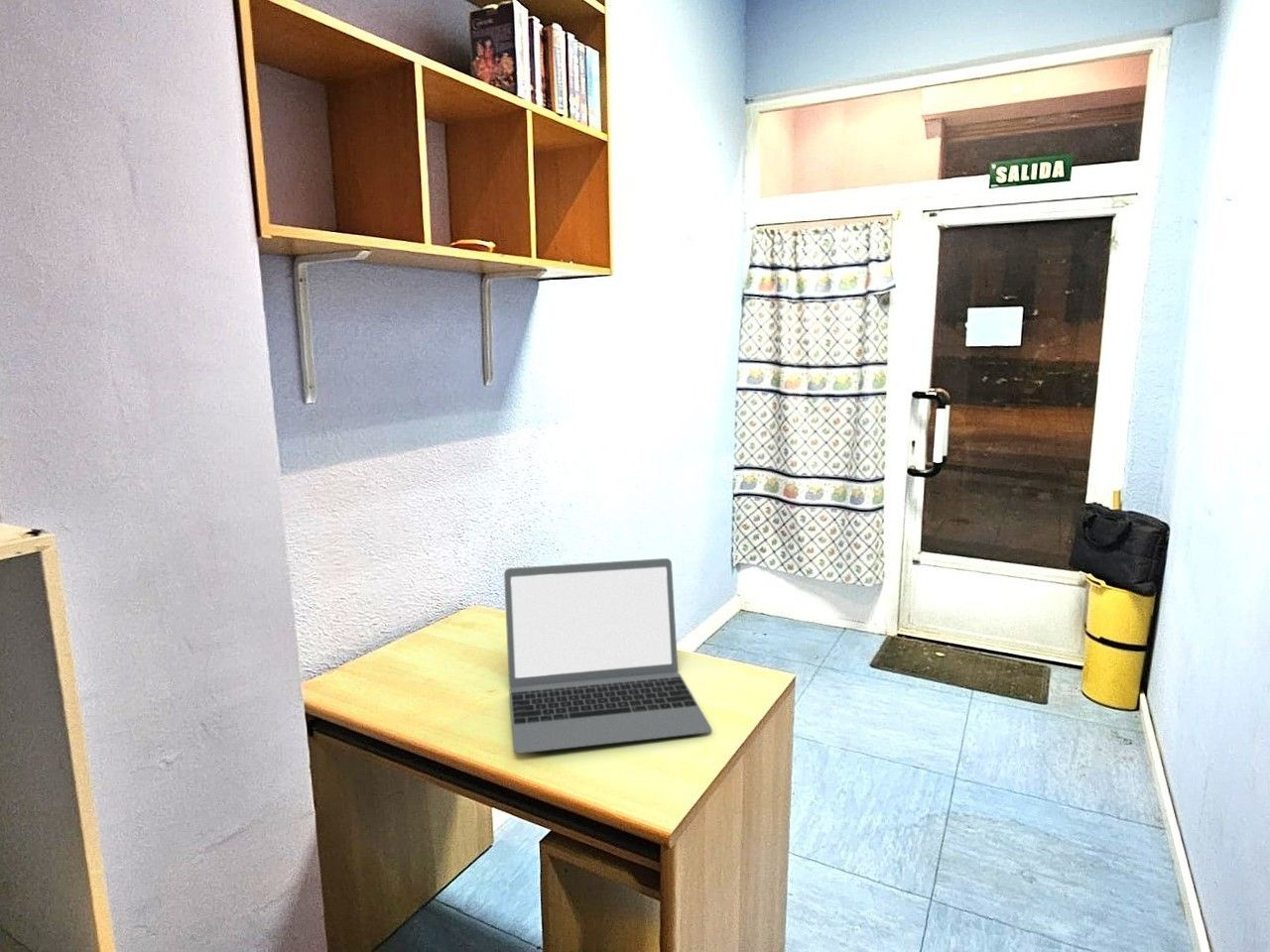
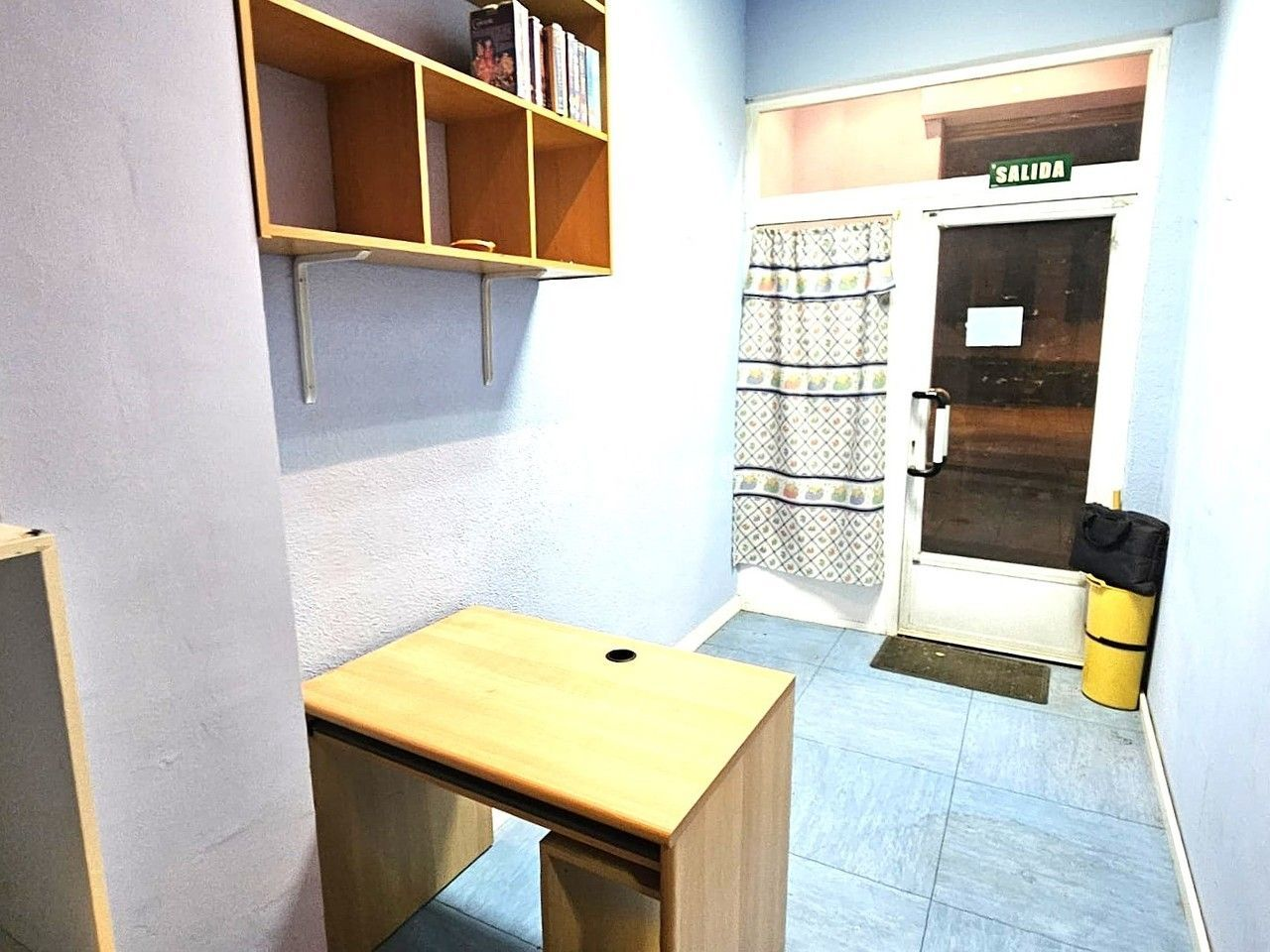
- laptop (601, 646)
